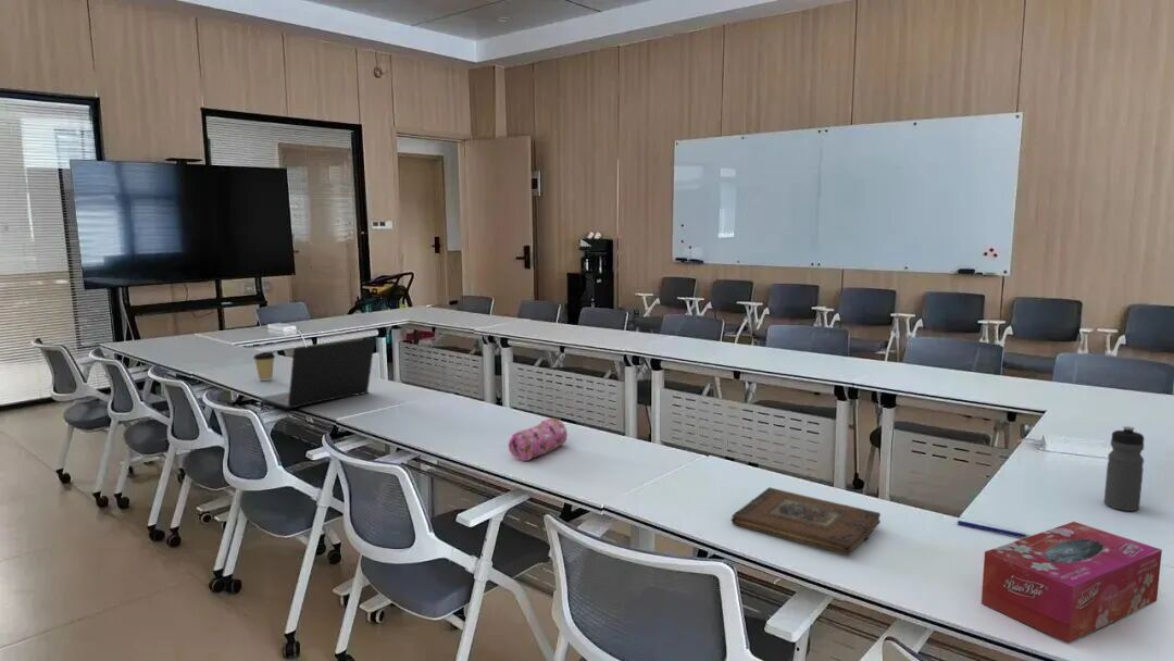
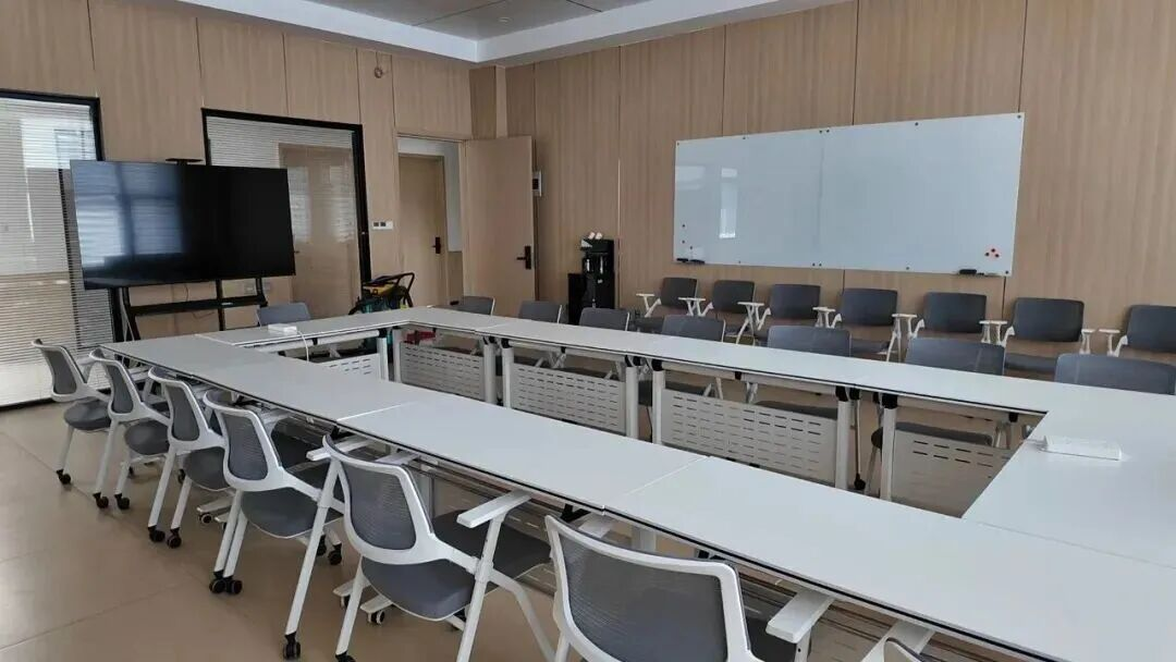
- laptop (317, 369)
- pencil case (538, 438)
- book (804, 517)
- pen (994, 529)
- water bottle (1124, 466)
- coffee cup (264, 366)
- tissue box (1071, 576)
